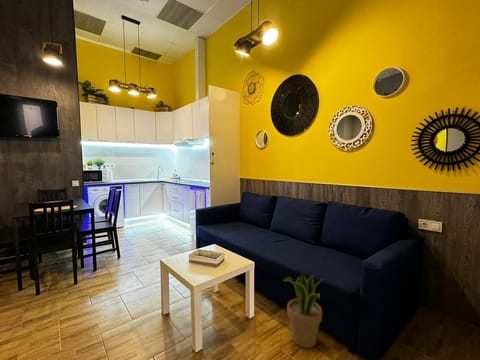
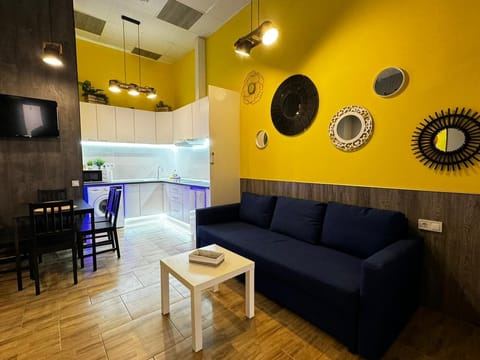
- potted plant (304, 308)
